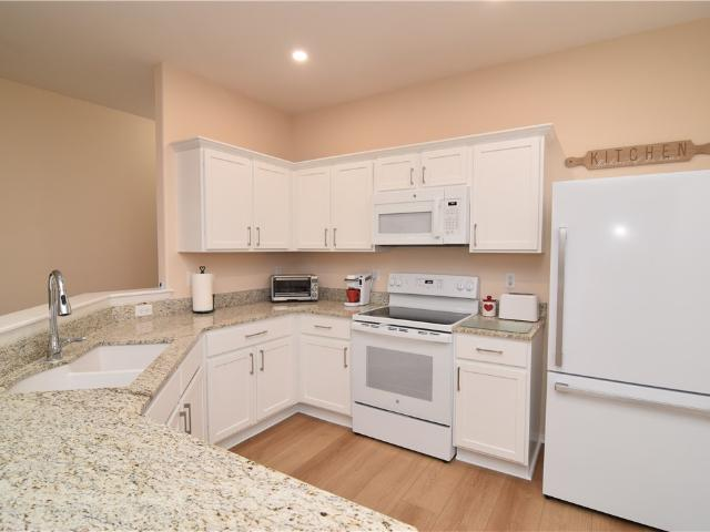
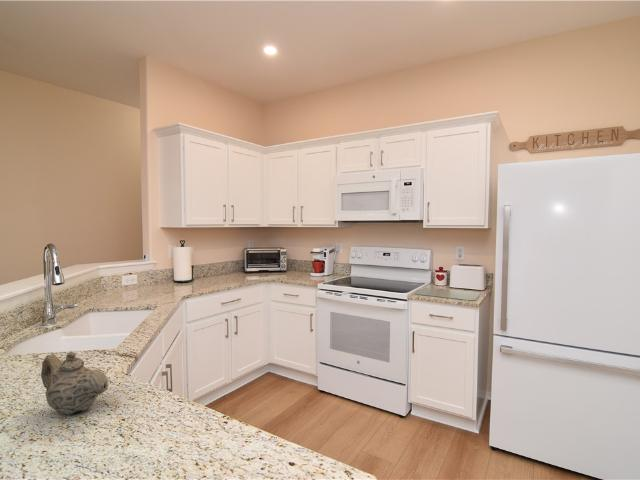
+ teapot (71, 380)
